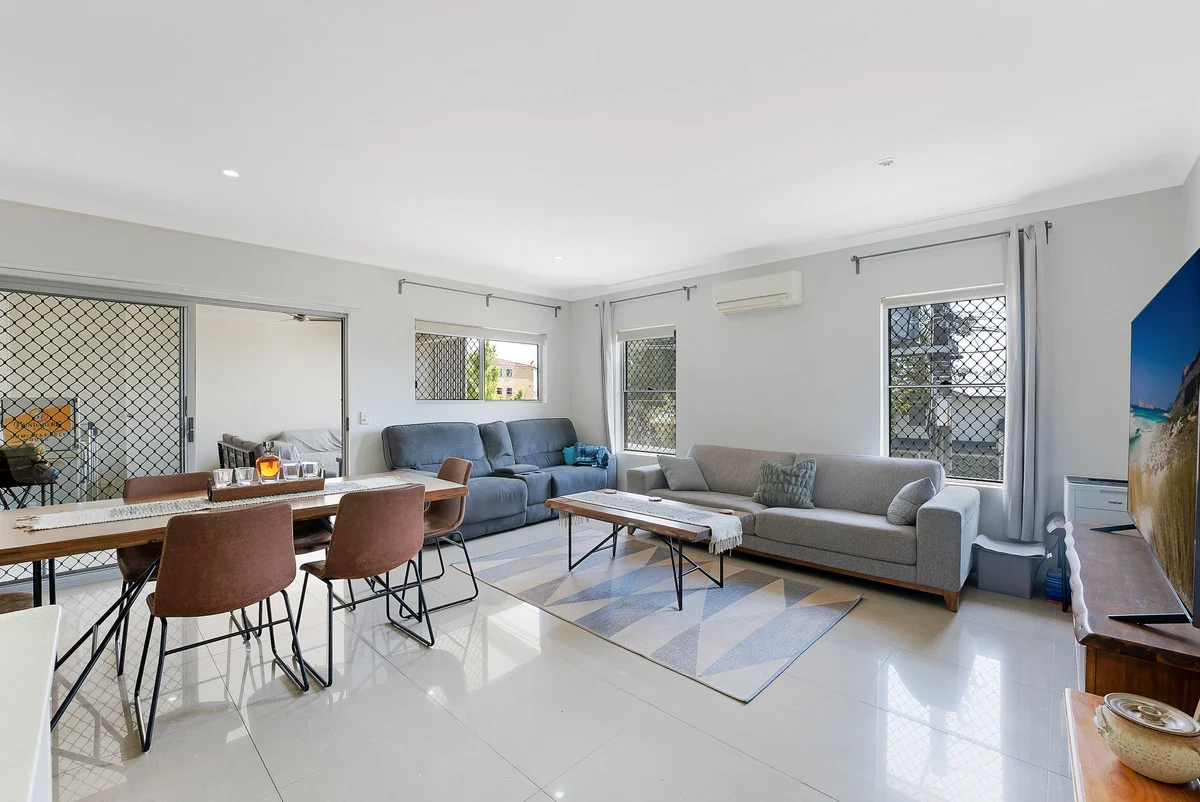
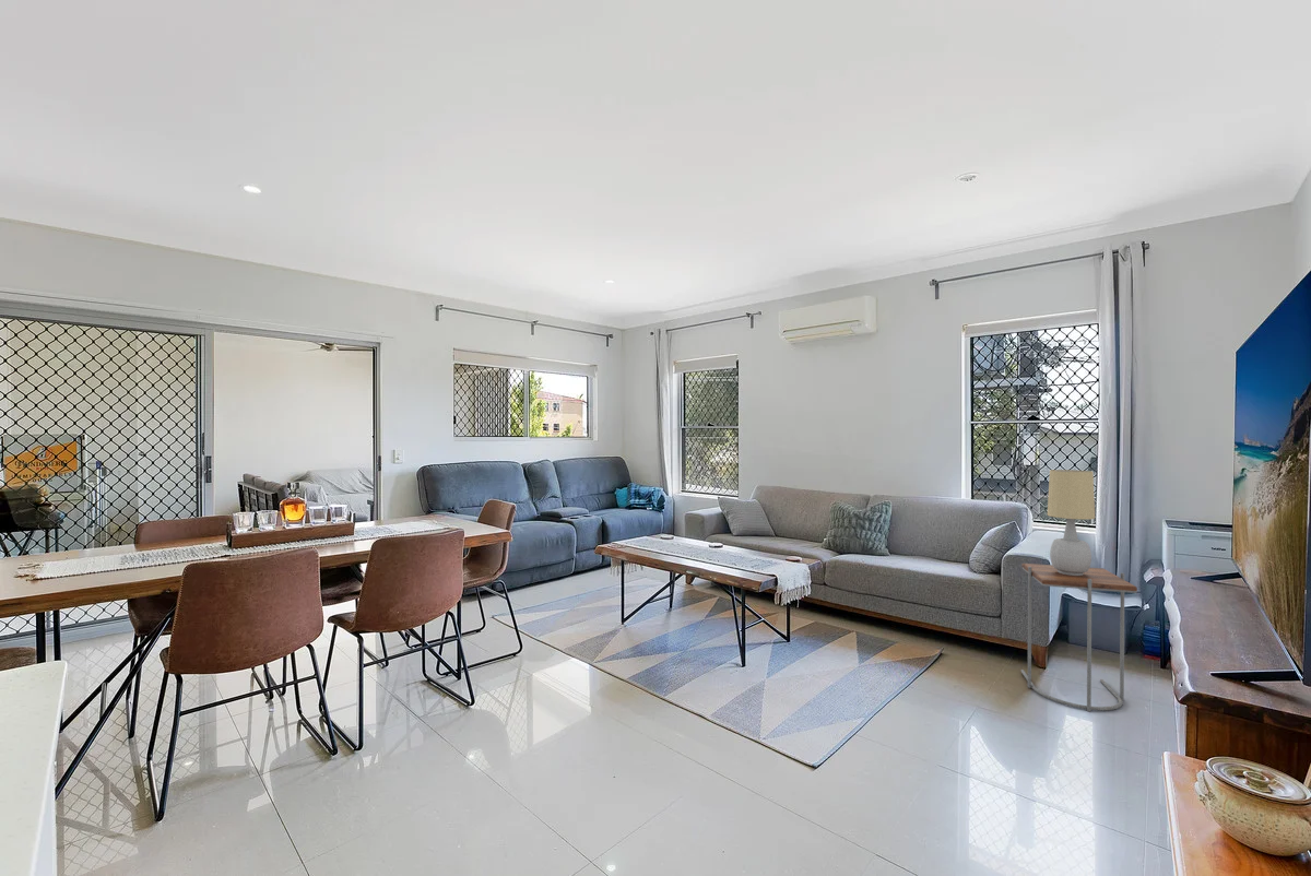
+ side table (1087, 631)
+ table lamp (1071, 521)
